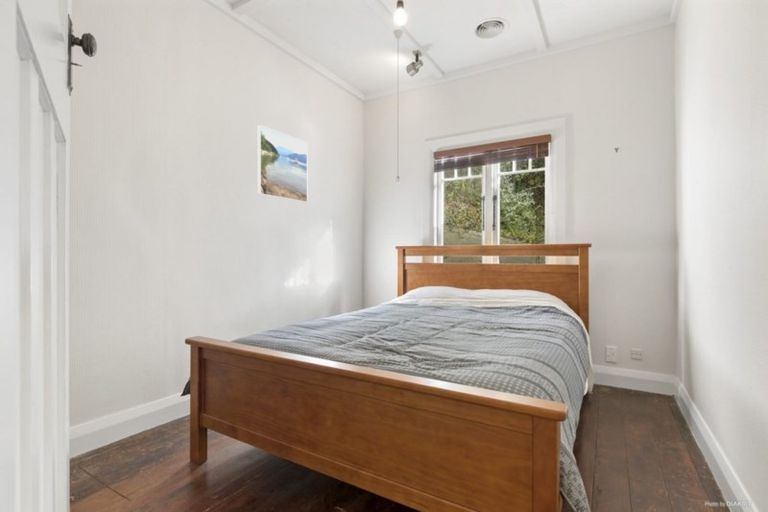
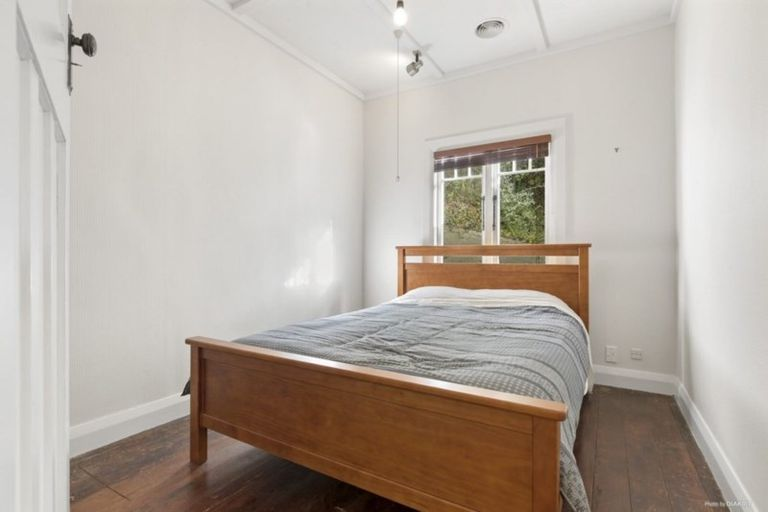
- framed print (283, 166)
